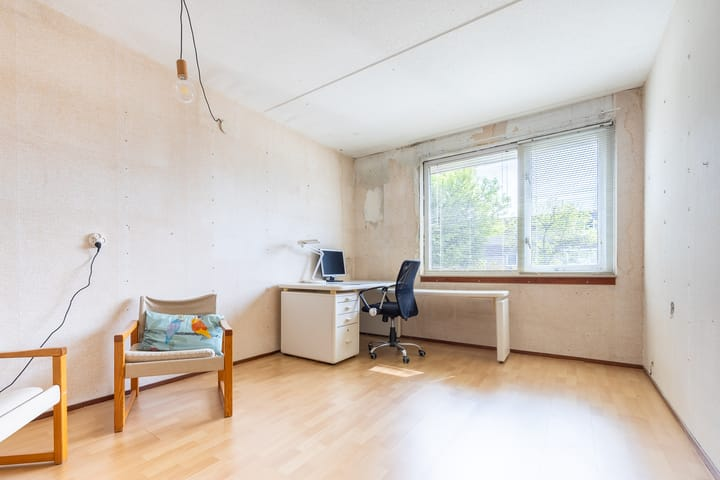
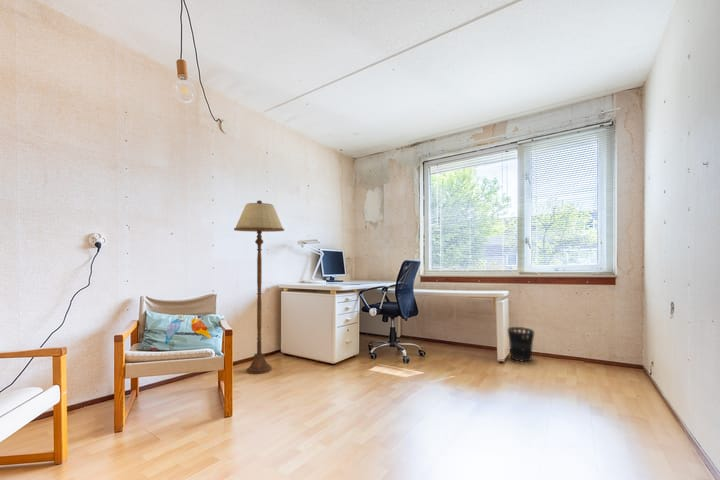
+ floor lamp (259, 285)
+ wastebasket (520, 344)
